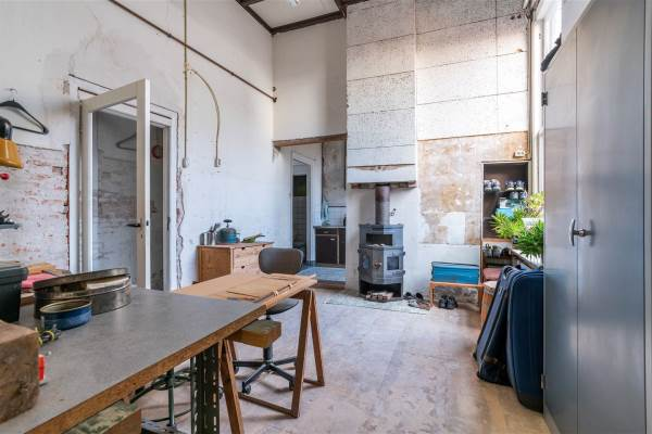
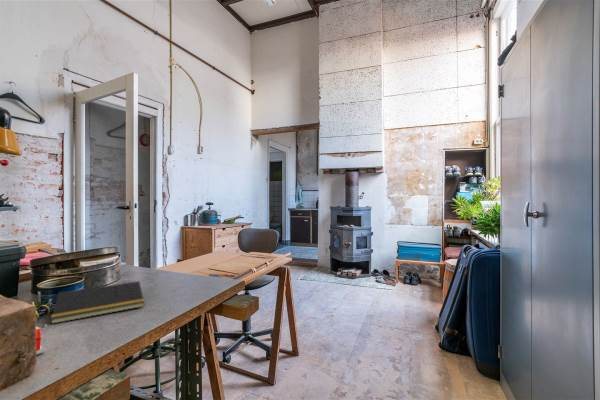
+ notepad (101, 299)
